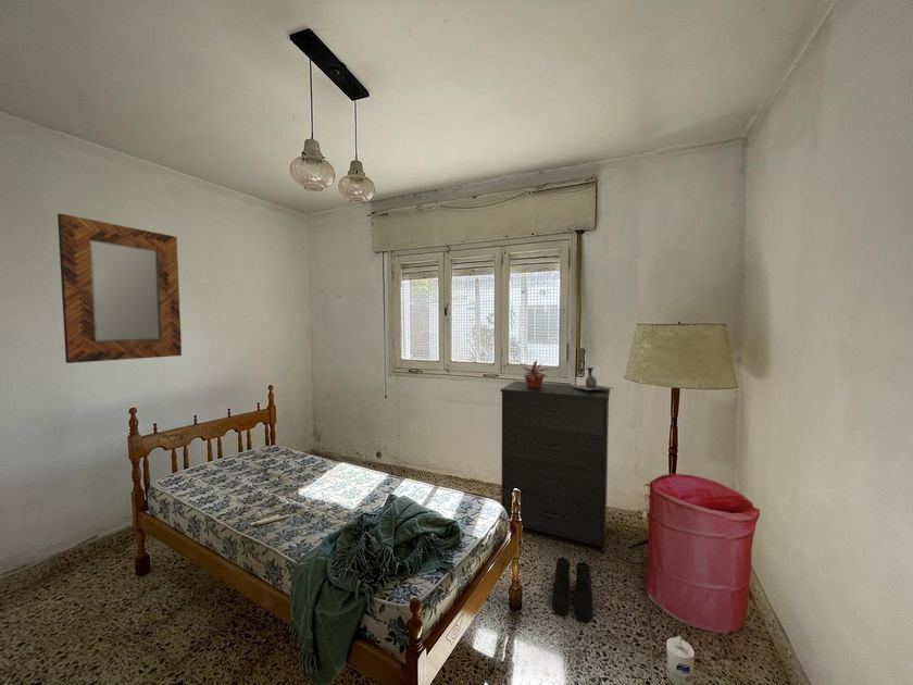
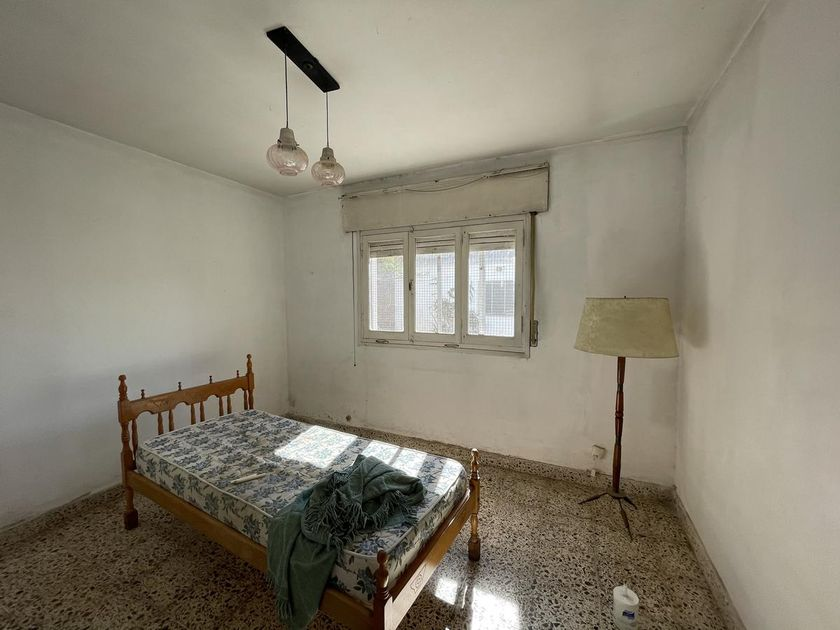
- boots (568, 584)
- laundry hamper (698, 544)
- potted plant (534, 372)
- home mirror (126, 292)
- dresser (554, 458)
- decorative vase (591, 378)
